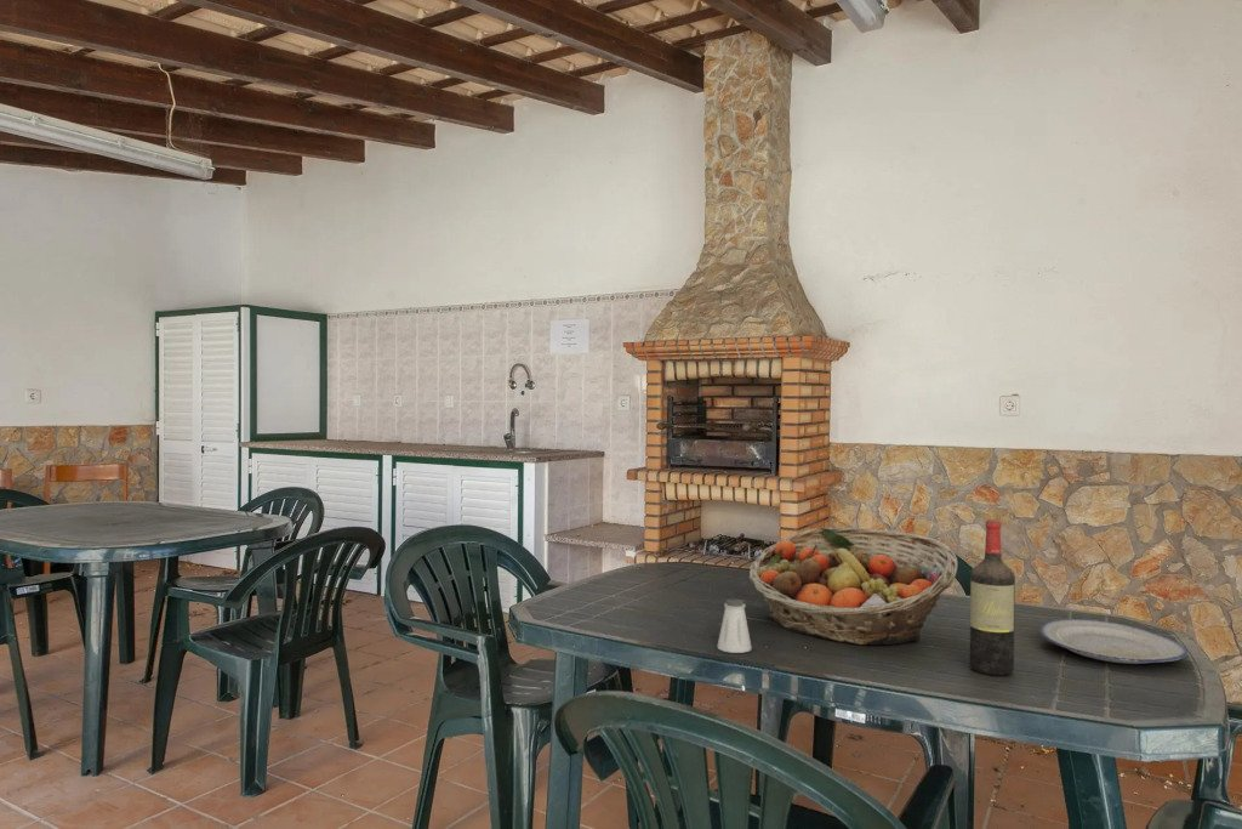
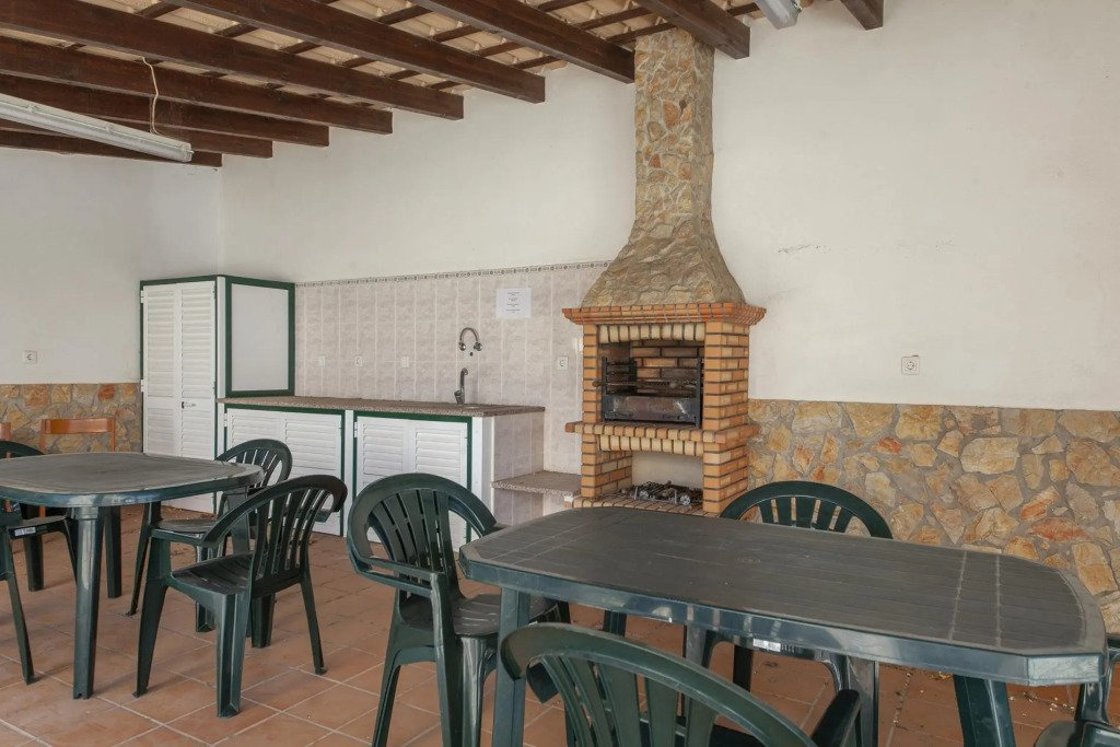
- wine bottle (992, 595)
- fruit basket (848, 581)
- saltshaker (734, 624)
- plate (1110, 642)
